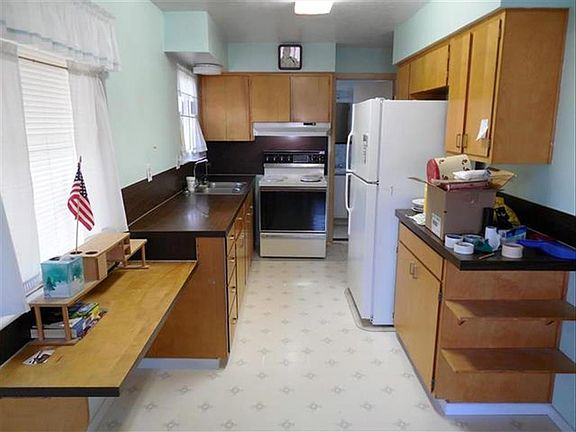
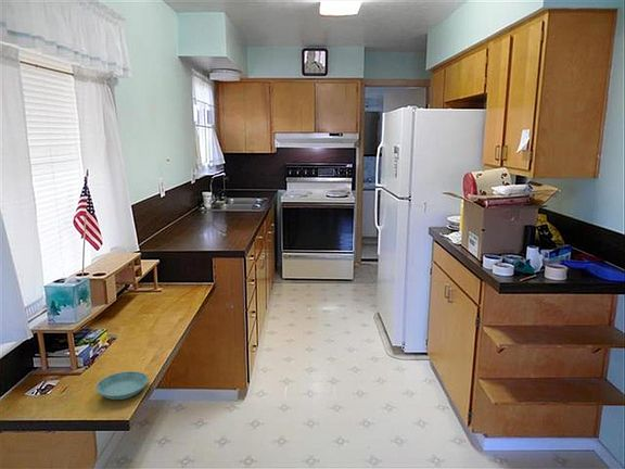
+ saucer (123, 386)
